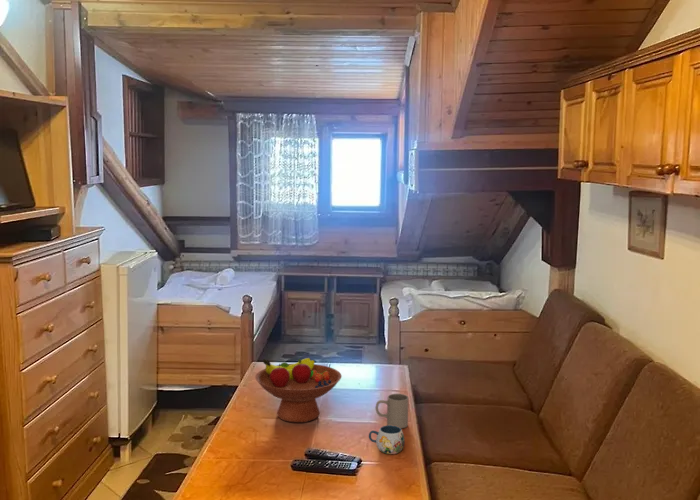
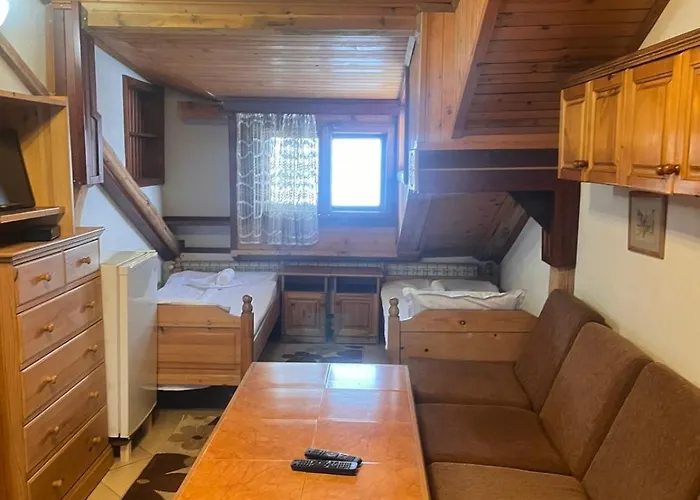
- mug (386, 439)
- fruit bowl (298, 387)
- mug (391, 410)
